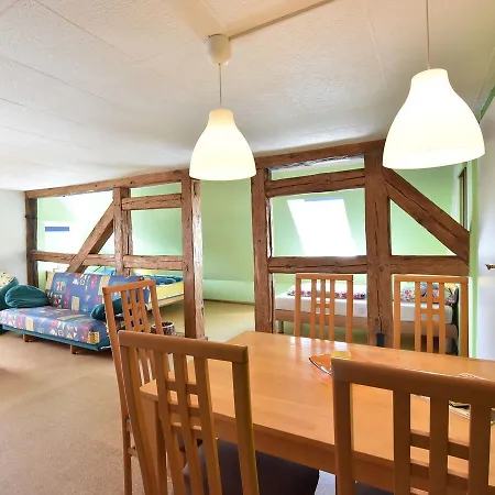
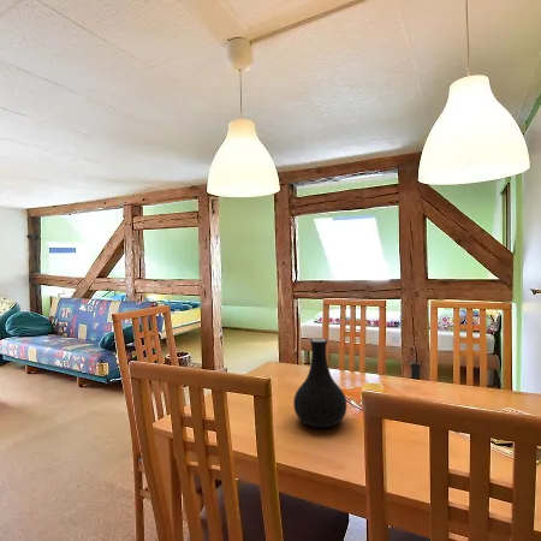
+ vase (319, 380)
